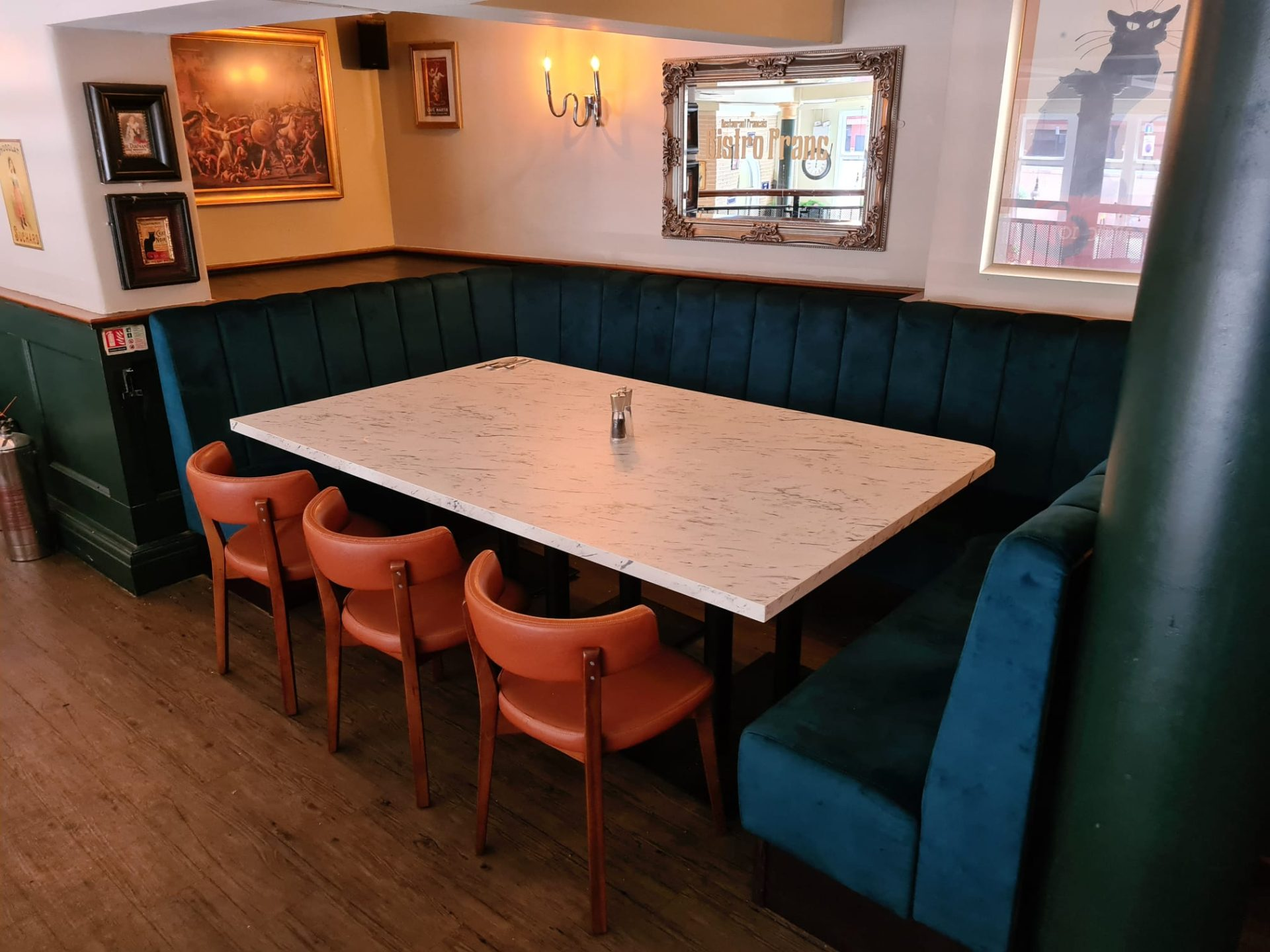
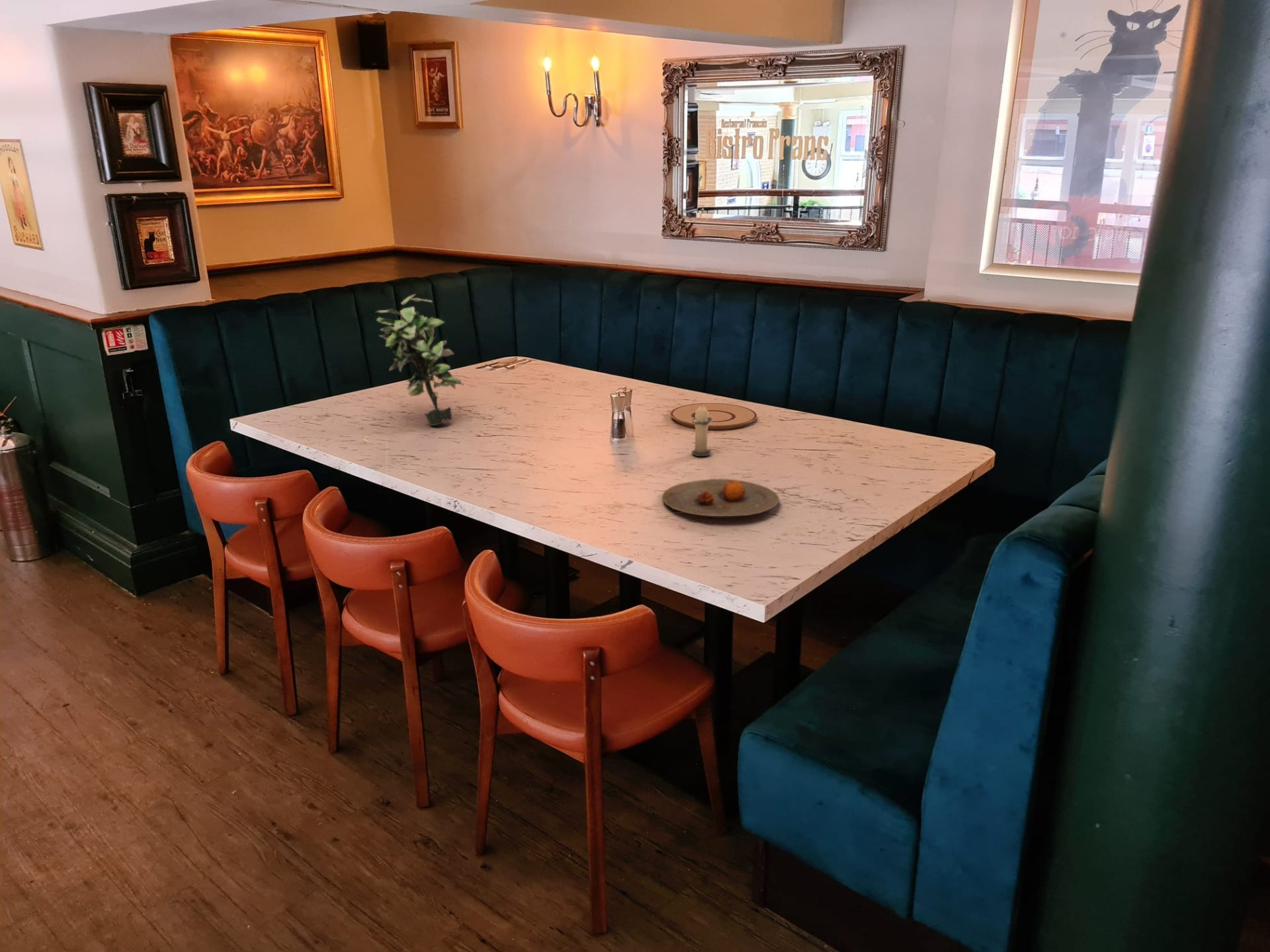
+ plate (720, 492)
+ plate (713, 416)
+ candle (701, 429)
+ potted plant (419, 362)
